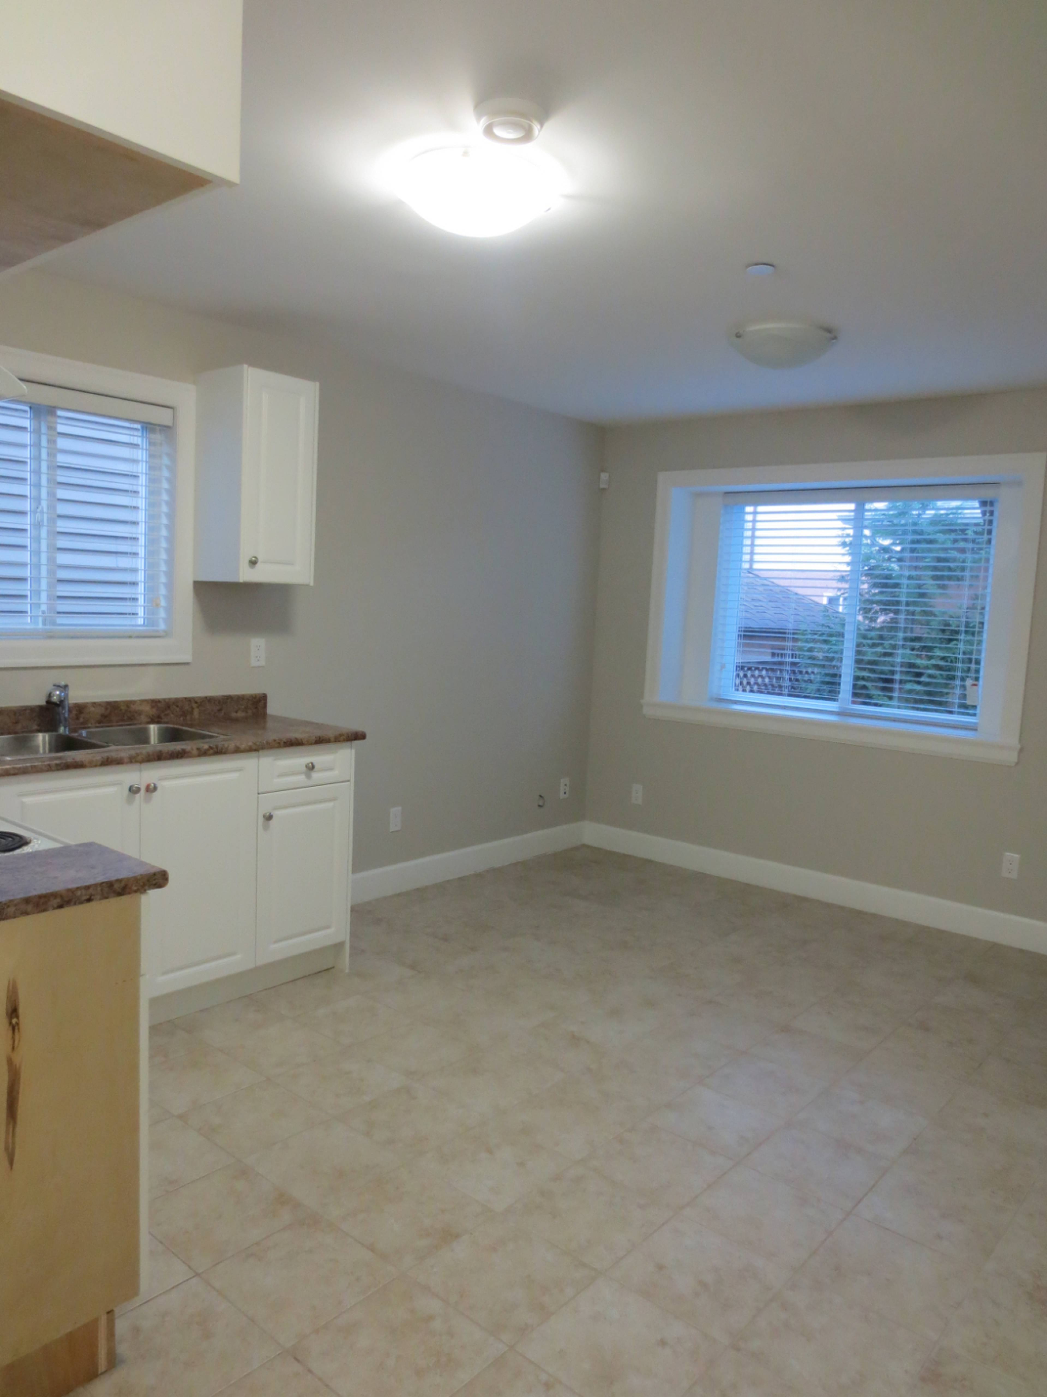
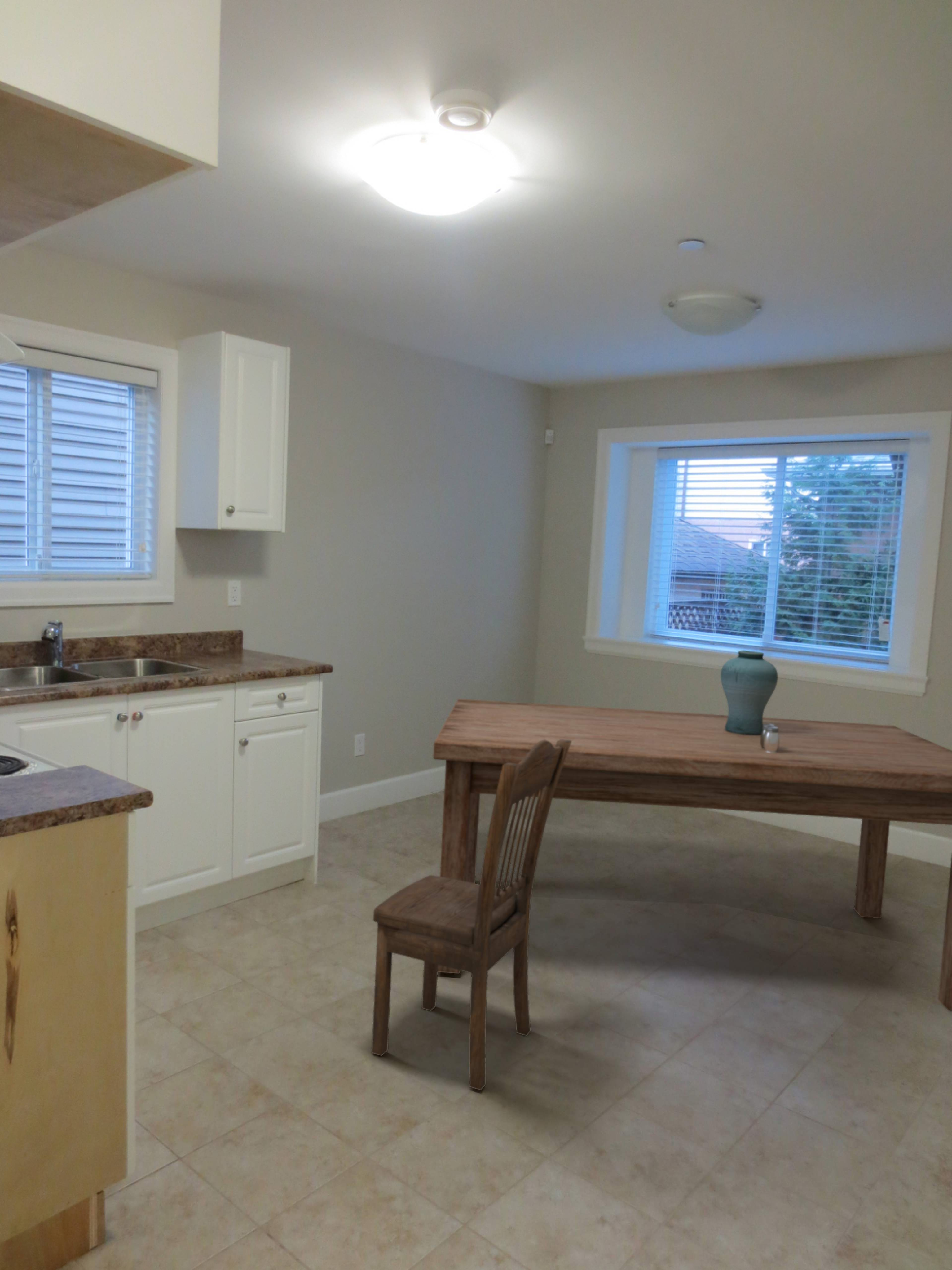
+ dining table (690, 807)
+ salt and pepper shaker (770, 737)
+ dining chair (465, 890)
+ vase (748, 691)
